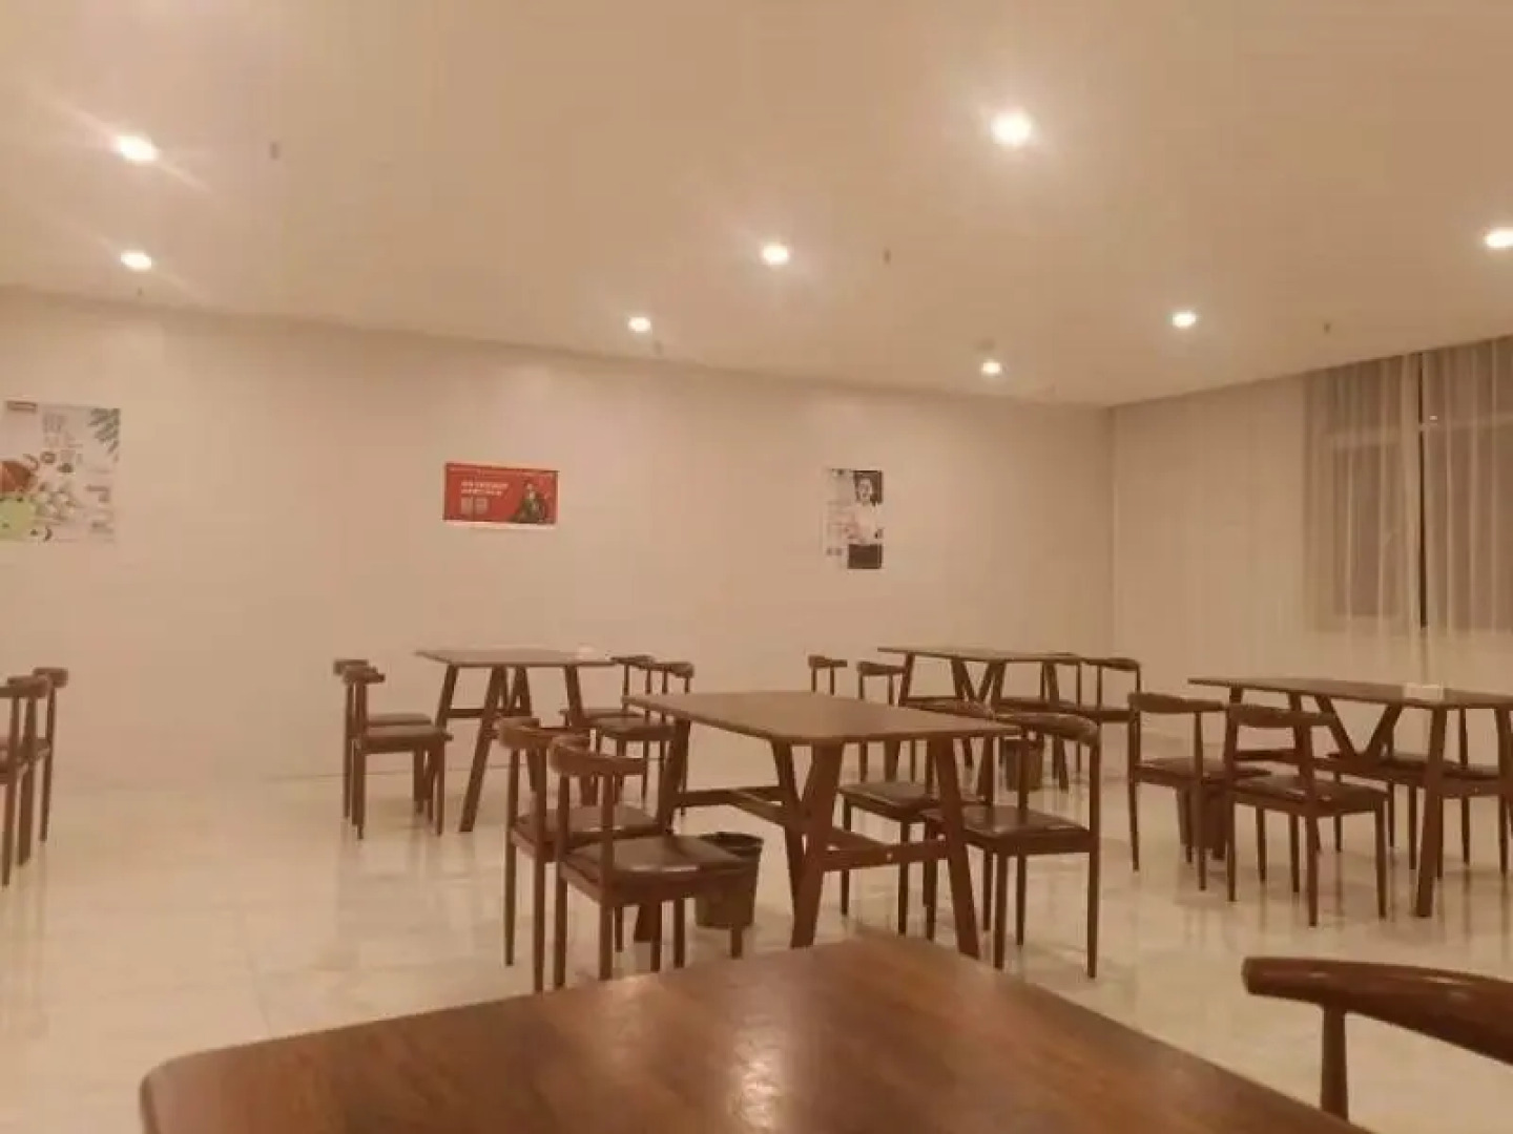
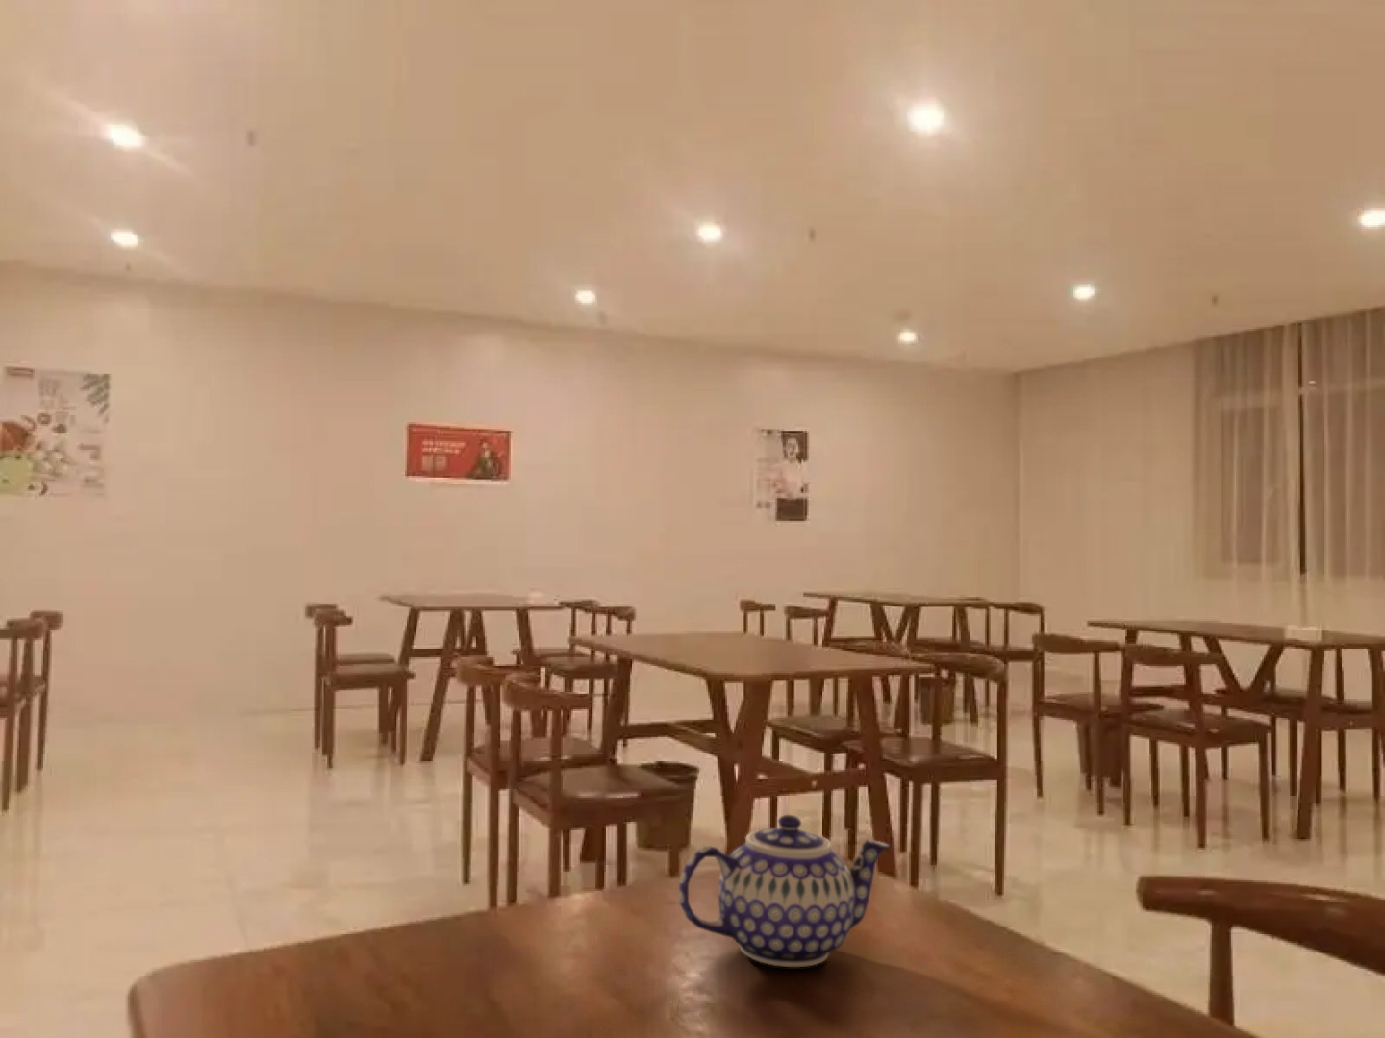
+ teapot (786, 883)
